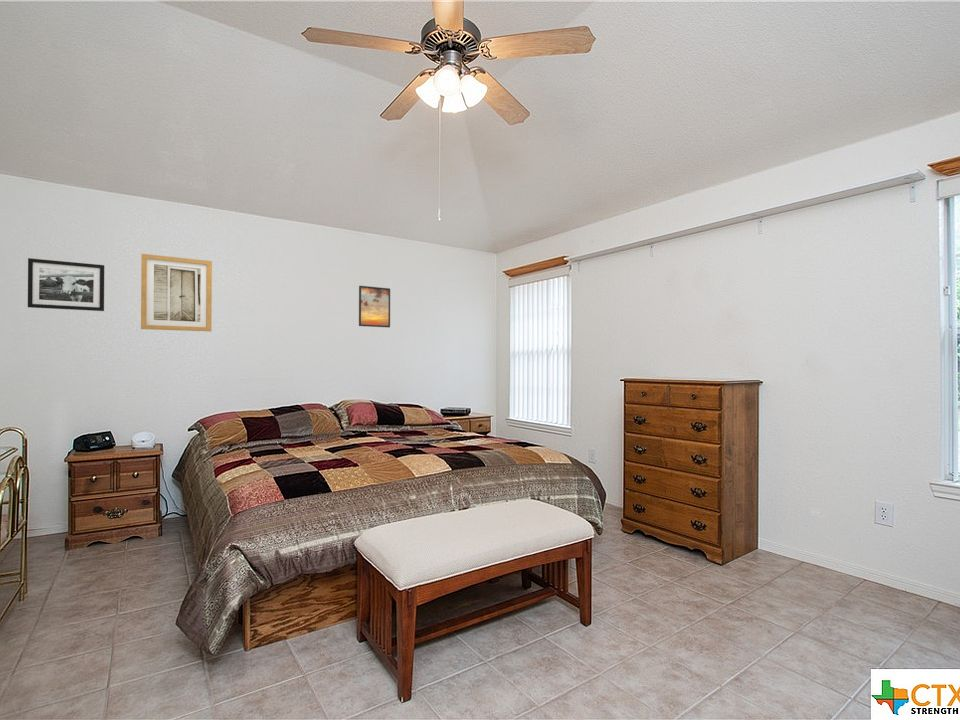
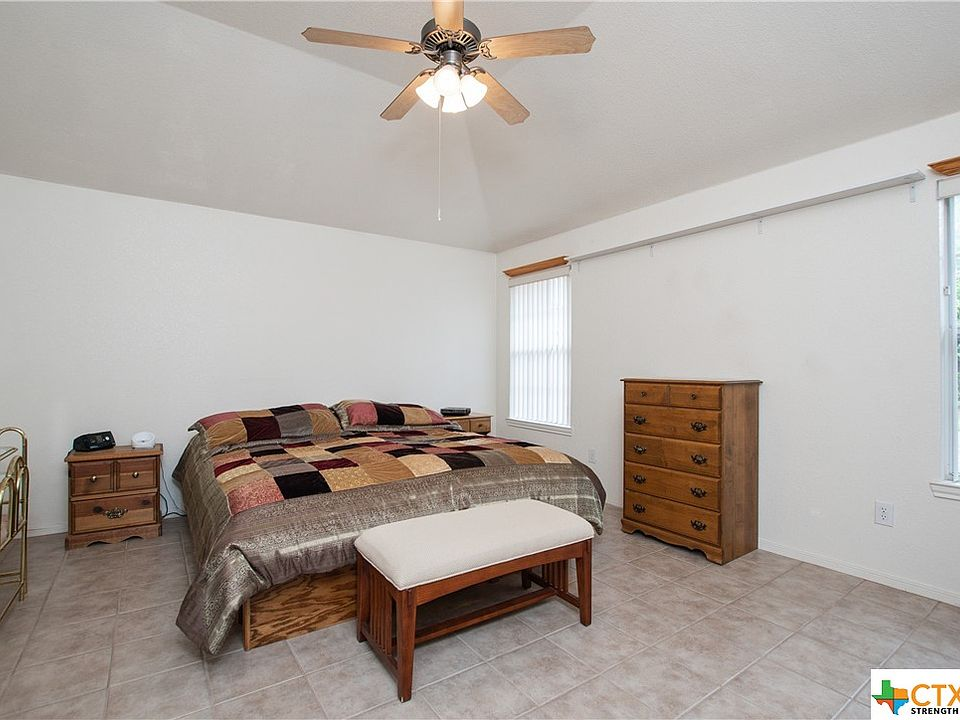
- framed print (374, 306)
- picture frame (67, 285)
- wall art (177, 293)
